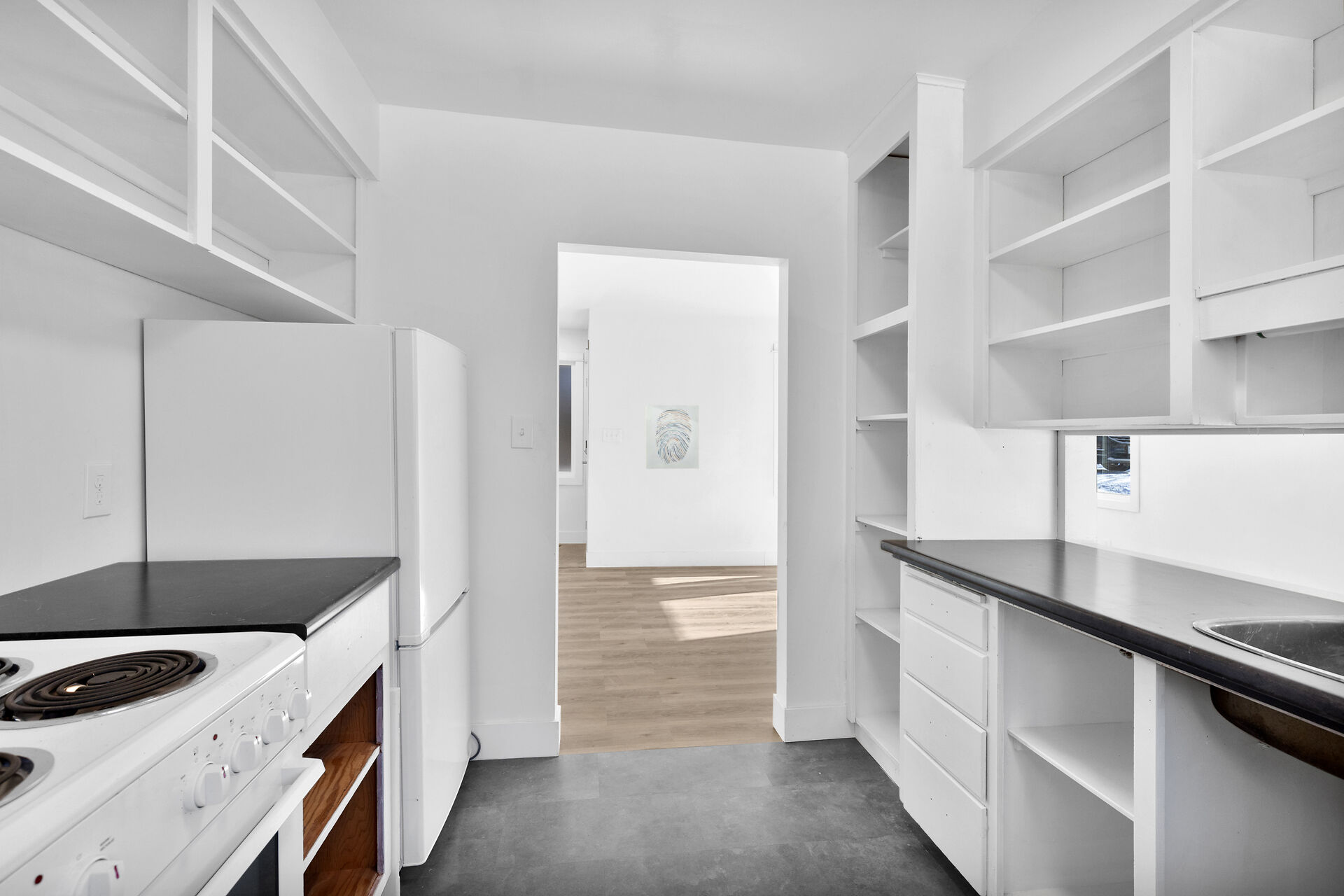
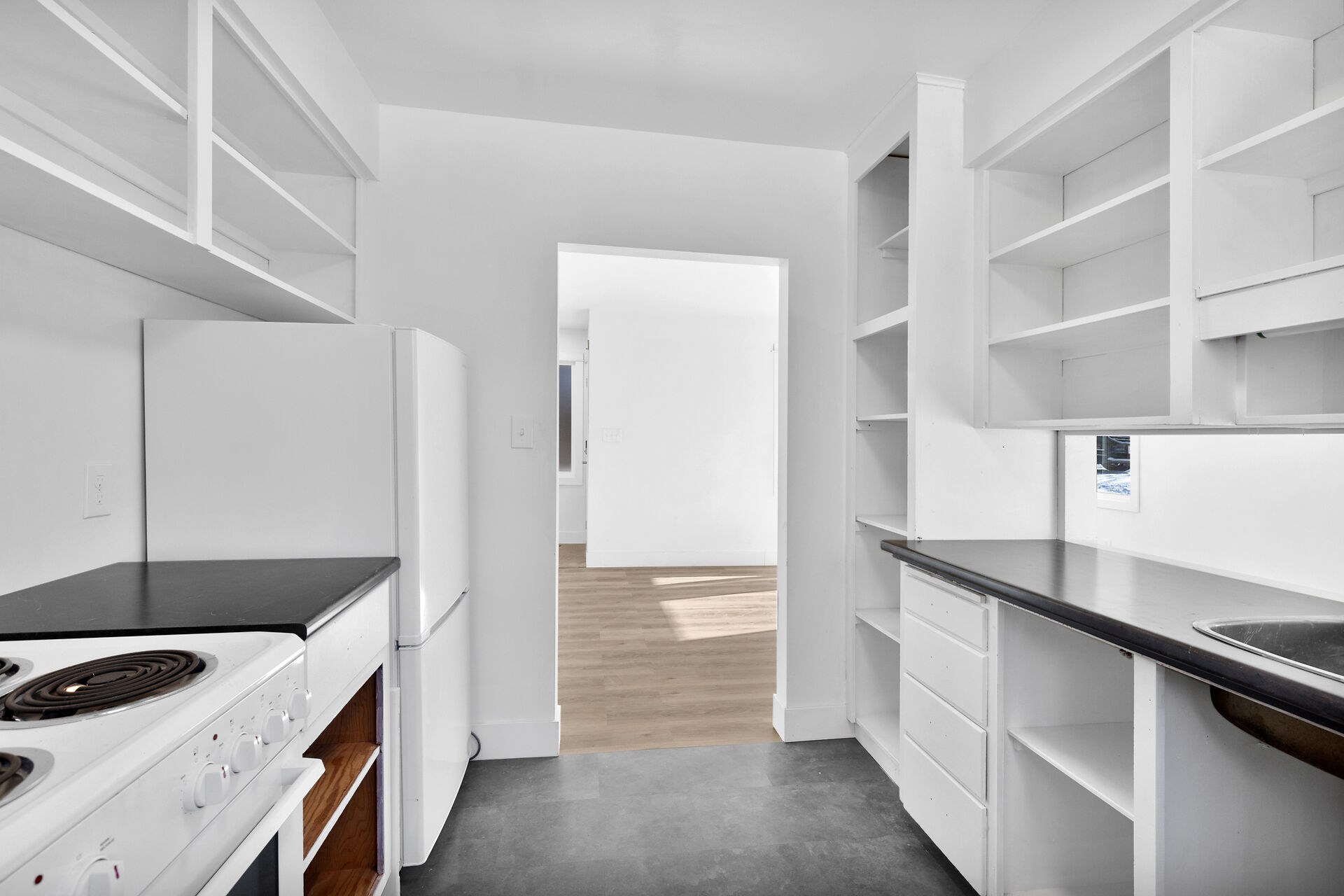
- wall art (672, 437)
